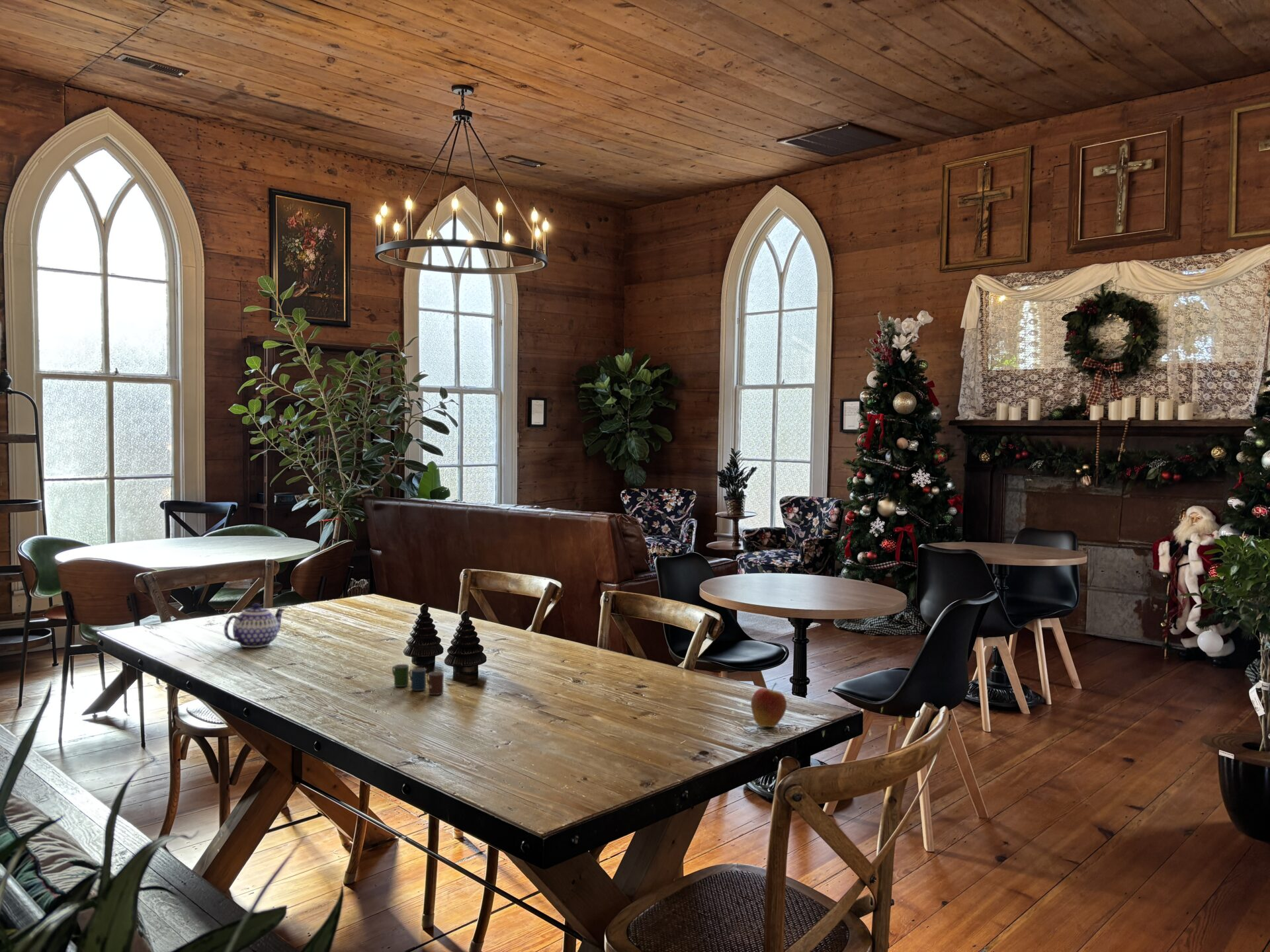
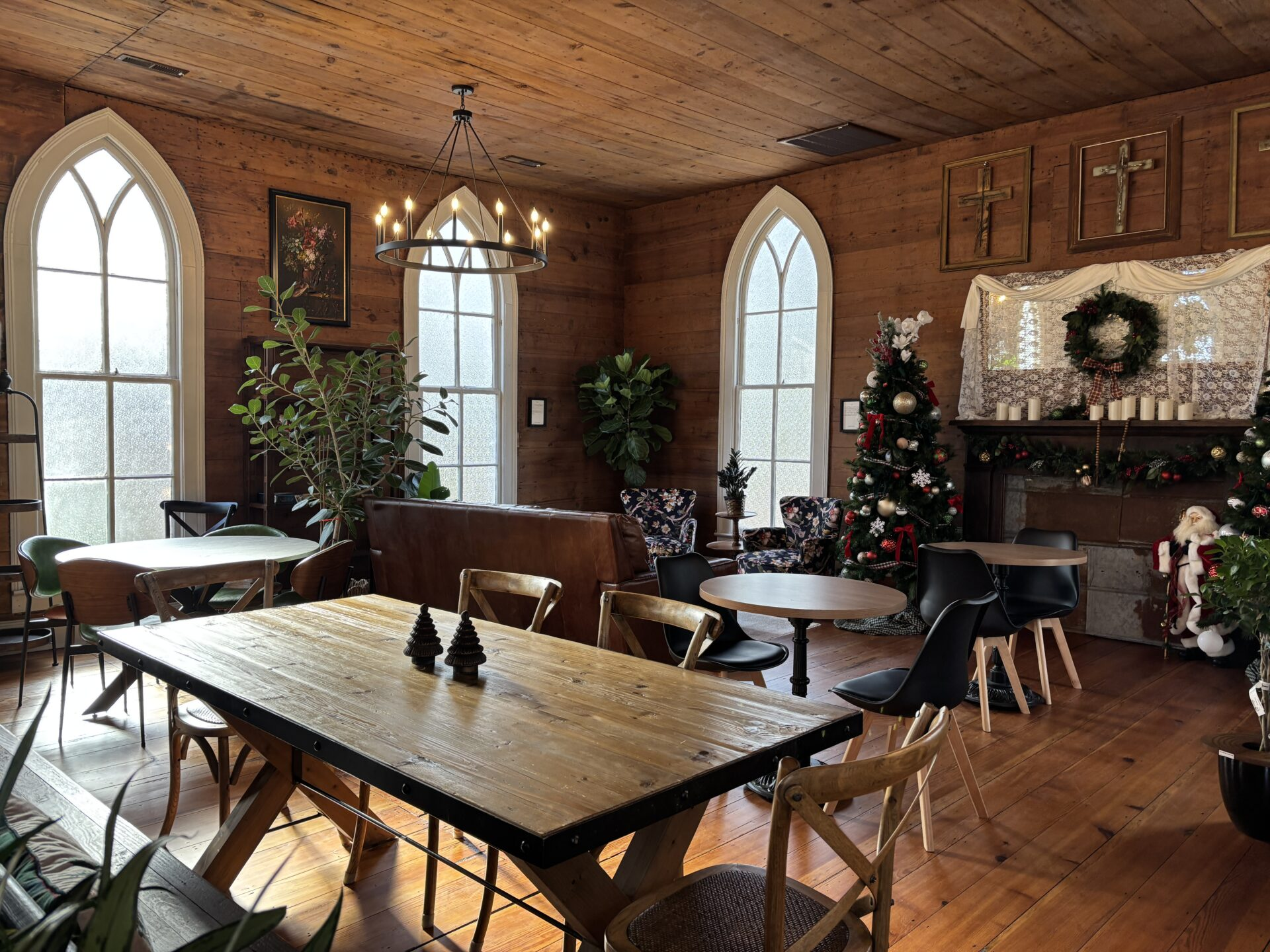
- cup (416, 672)
- fruit (769, 704)
- teapot (255, 624)
